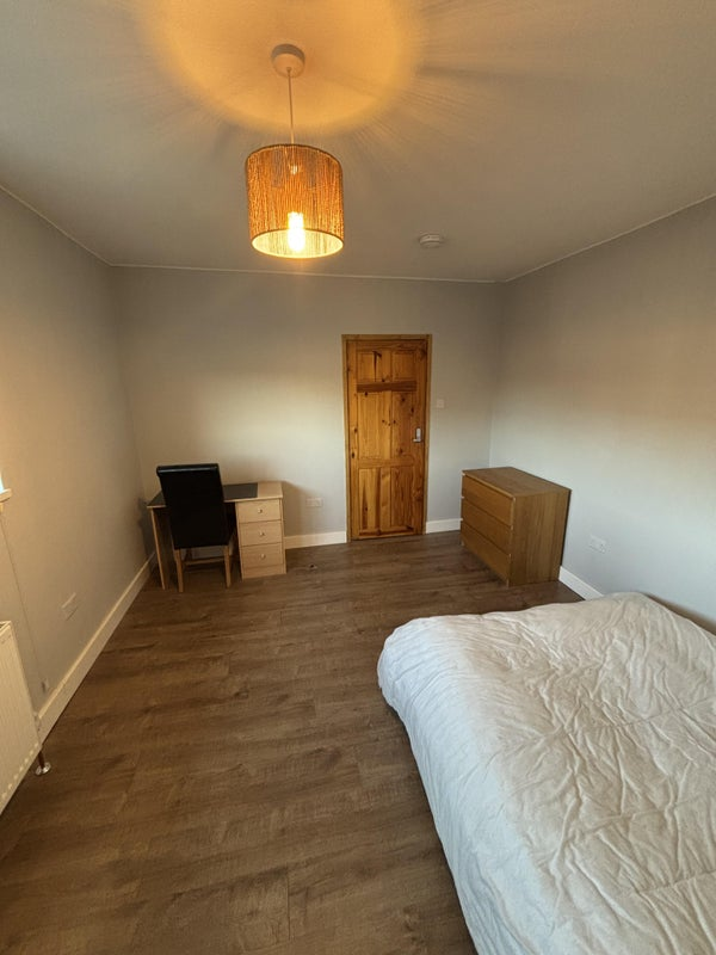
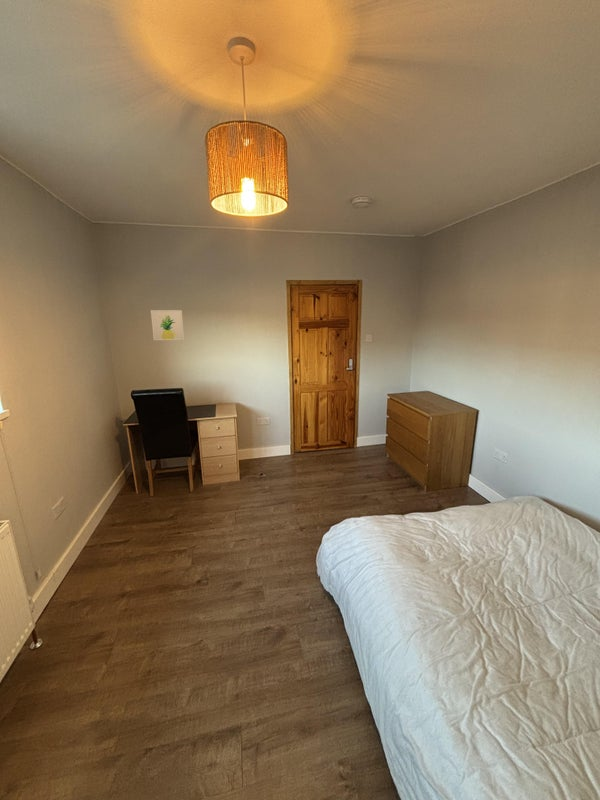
+ wall art (167, 325)
